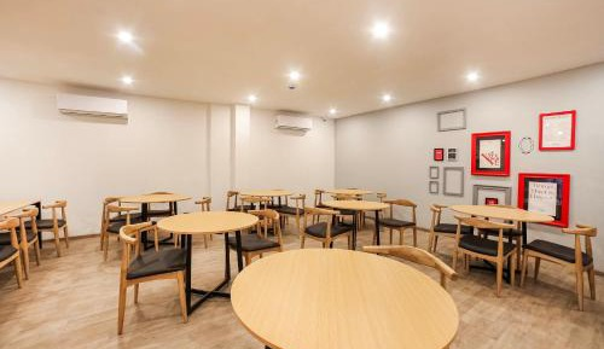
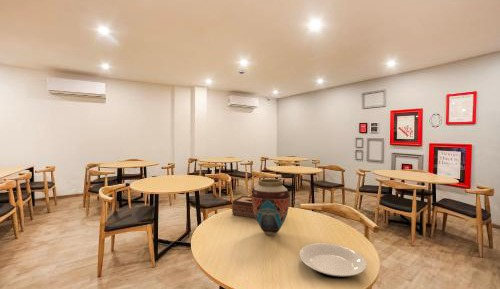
+ vase (270, 207)
+ tissue box (252, 206)
+ plate (331, 261)
